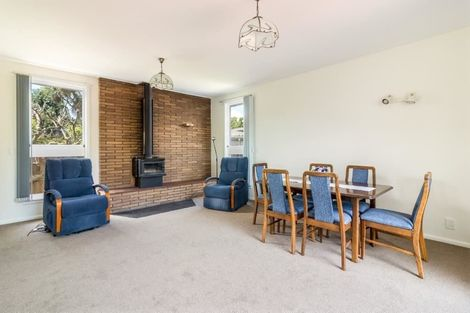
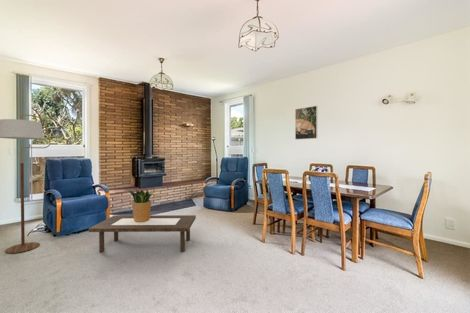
+ coffee table (147, 231)
+ potted plant (141, 204)
+ floor lamp (23, 181)
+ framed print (305, 123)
